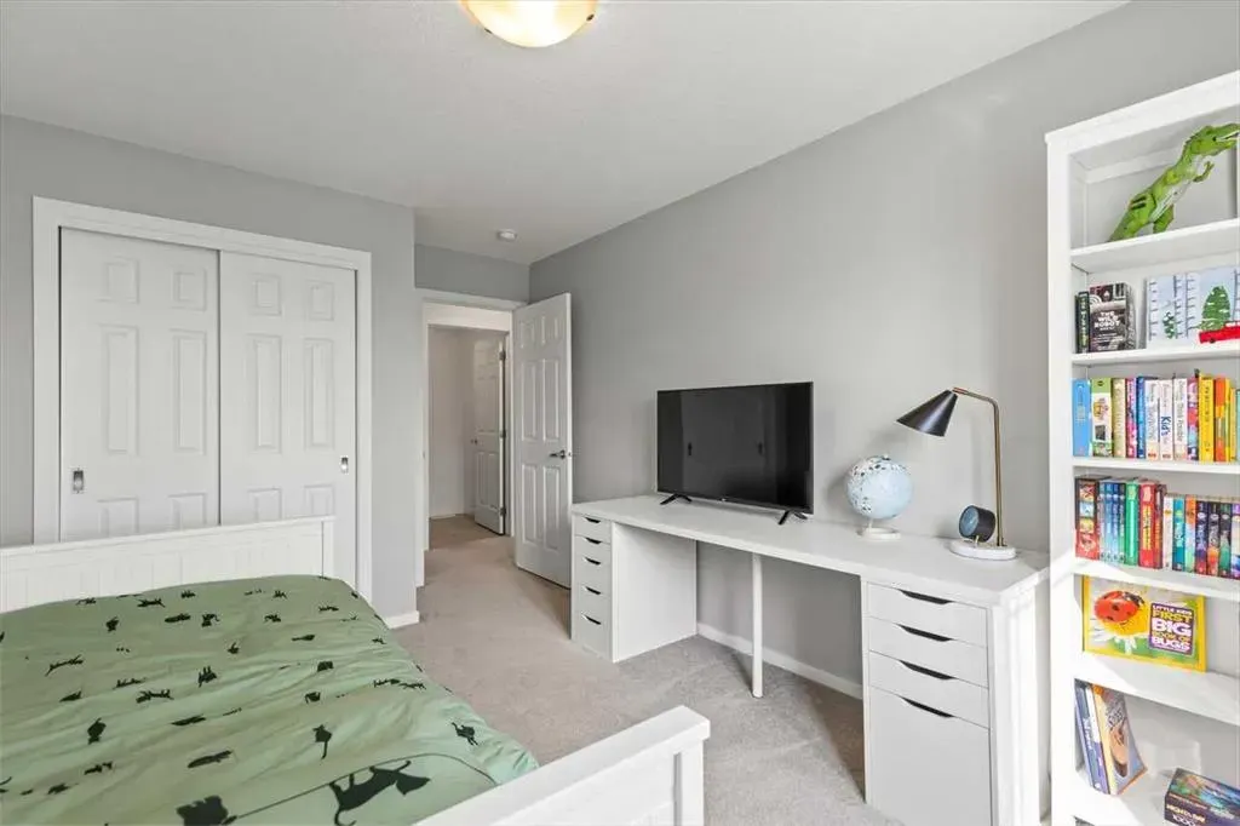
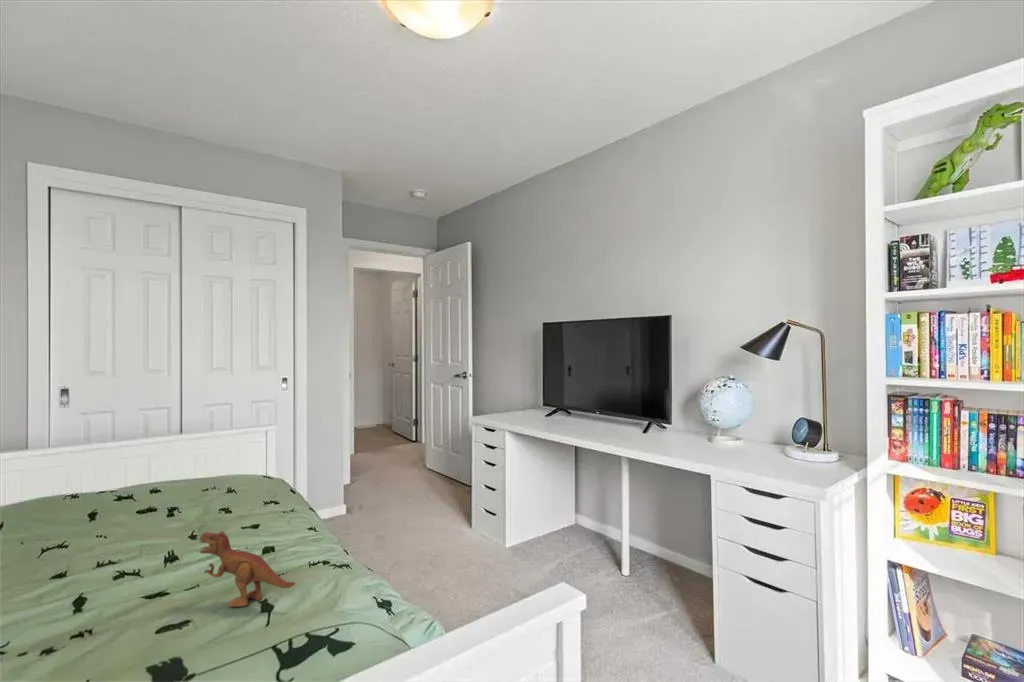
+ toy dinosaur (248, 567)
